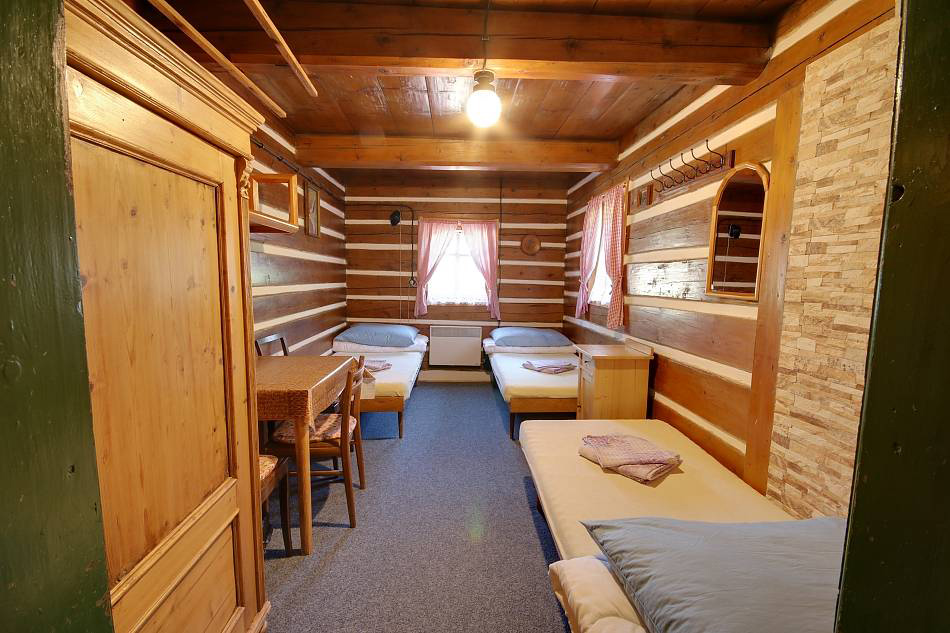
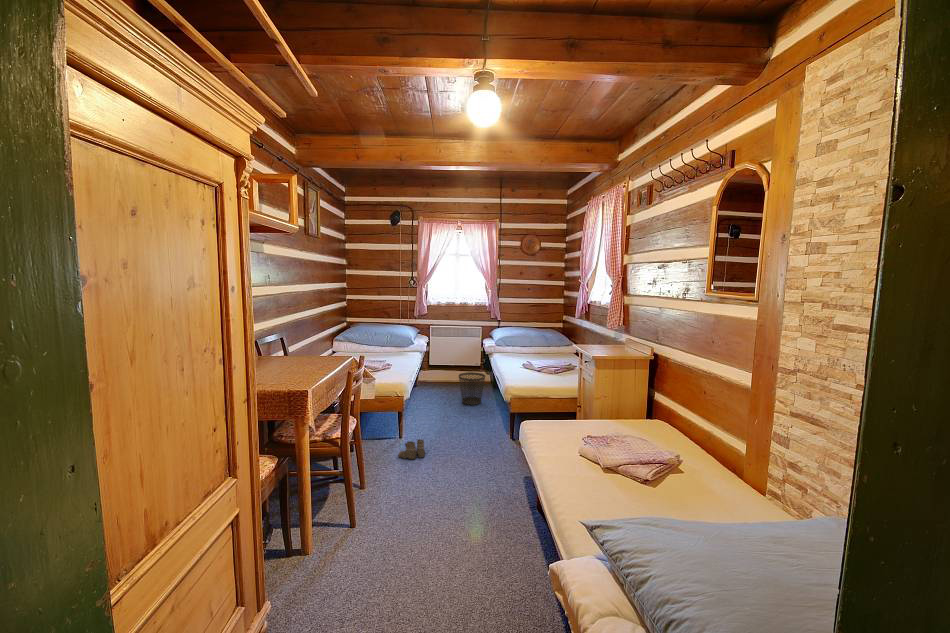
+ wastebasket (471, 388)
+ boots (414, 447)
